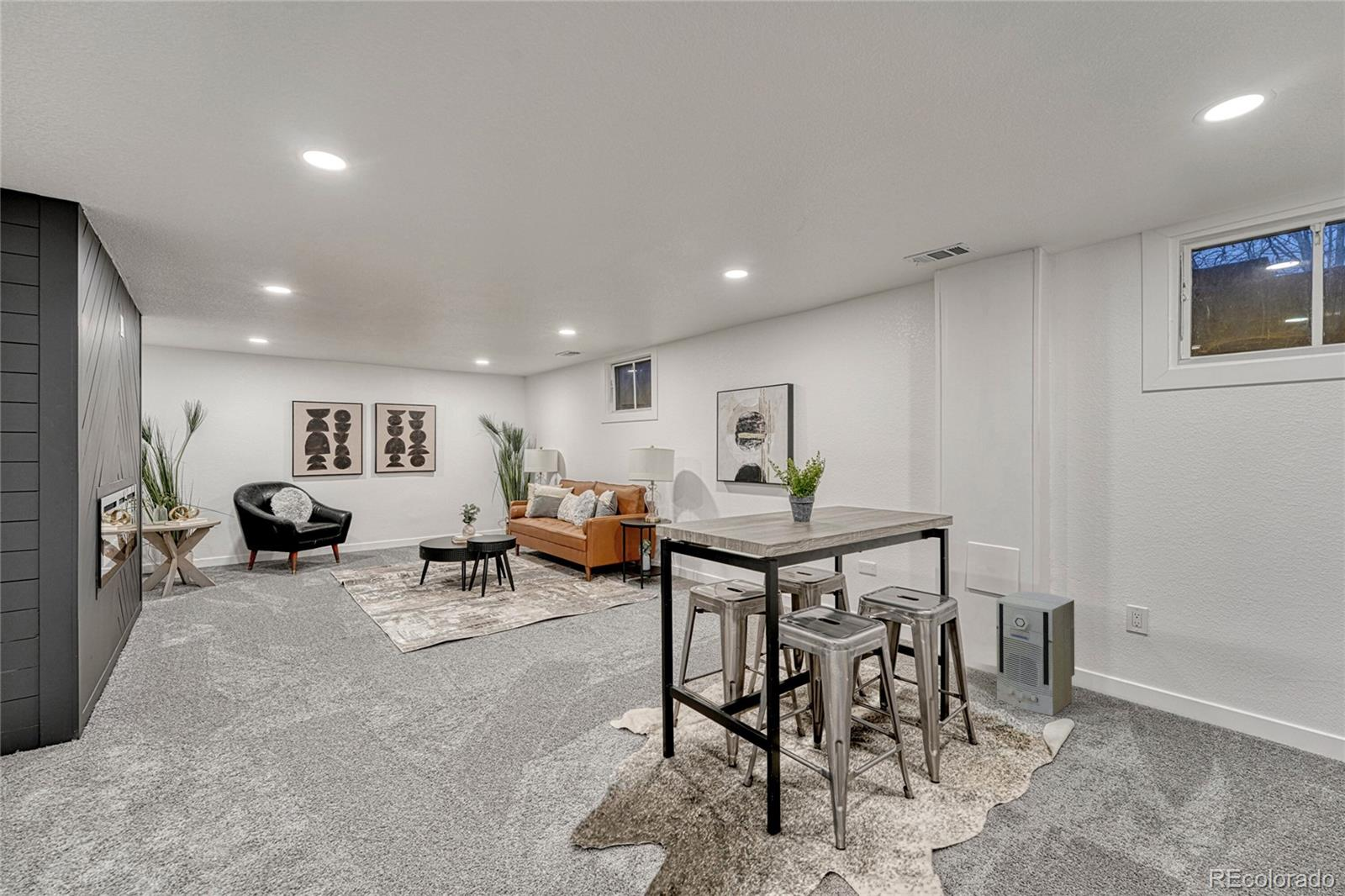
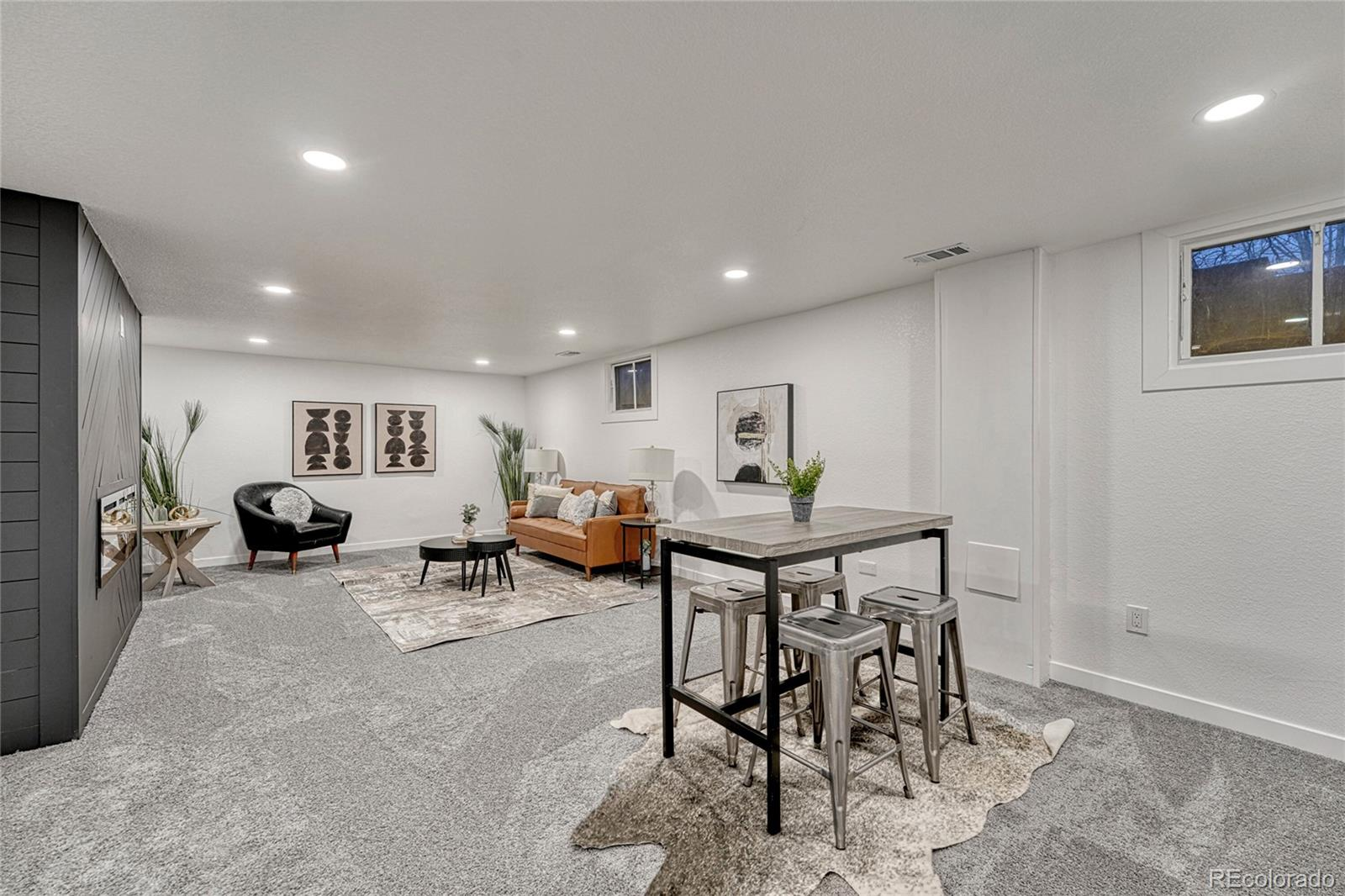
- air purifier (1035, 649)
